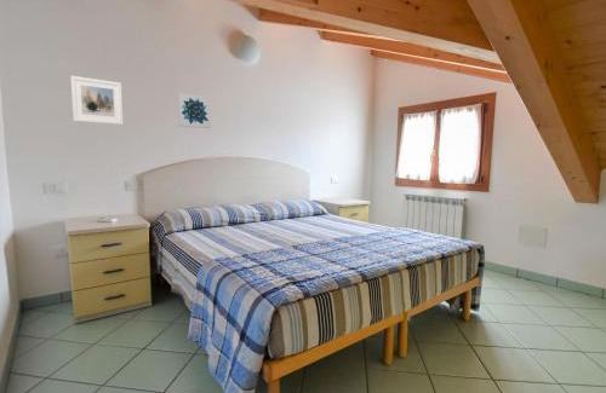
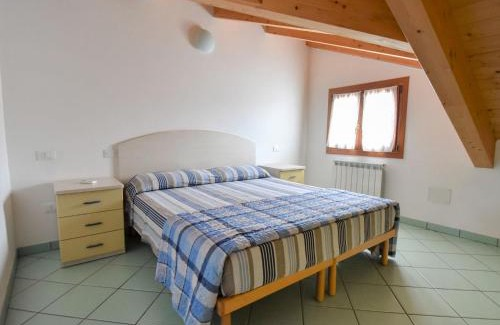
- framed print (97, 100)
- wall art (194, 110)
